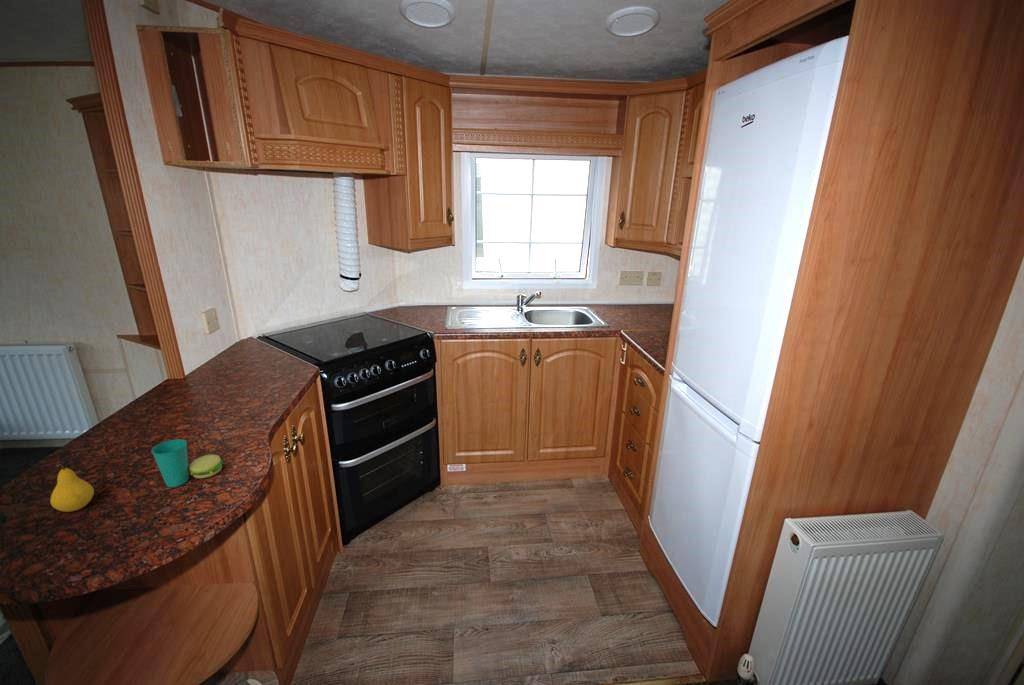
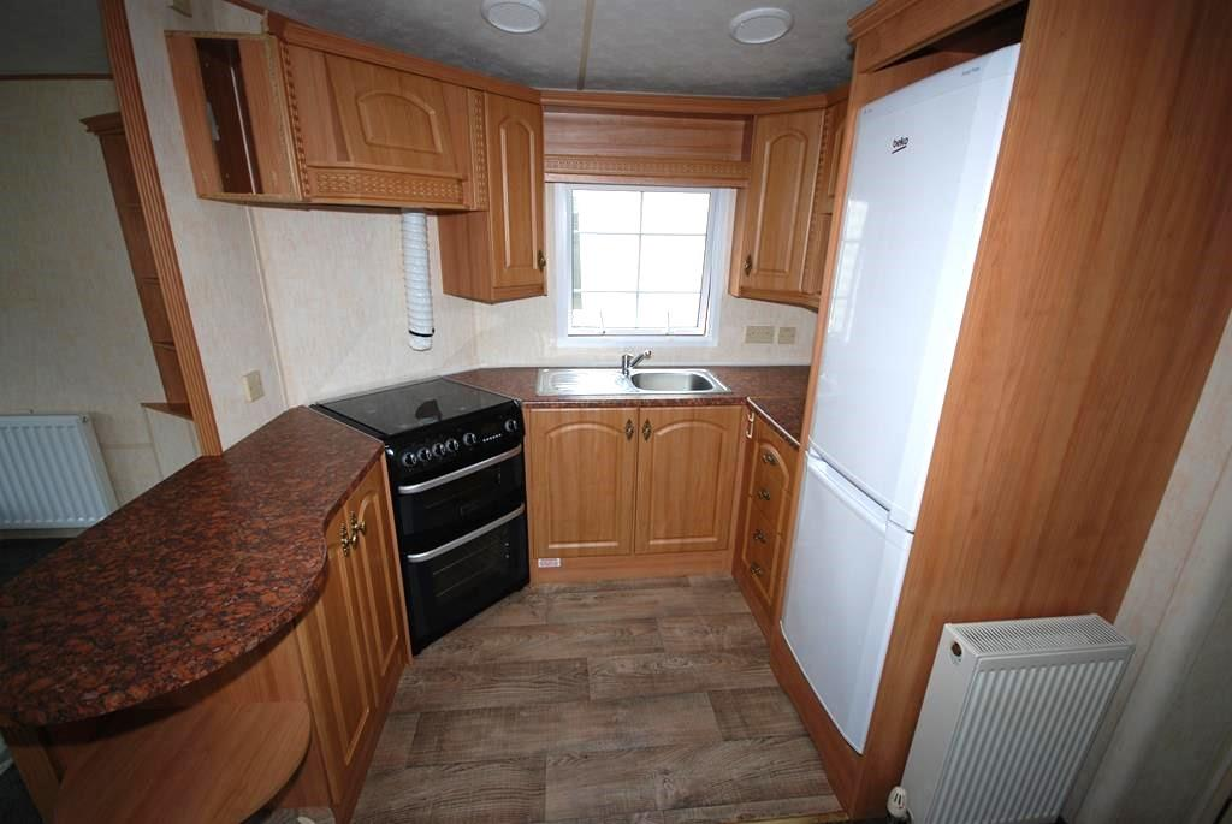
- fruit (68, 483)
- cup (187, 460)
